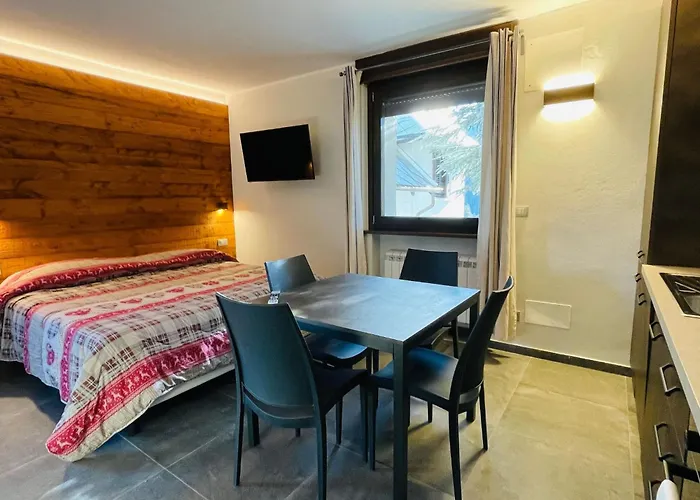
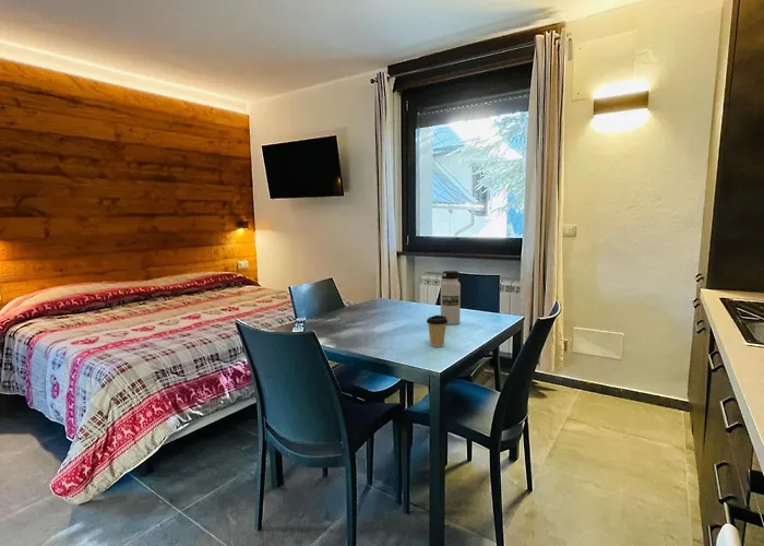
+ water bottle (450, 296)
+ coffee cup (437, 331)
